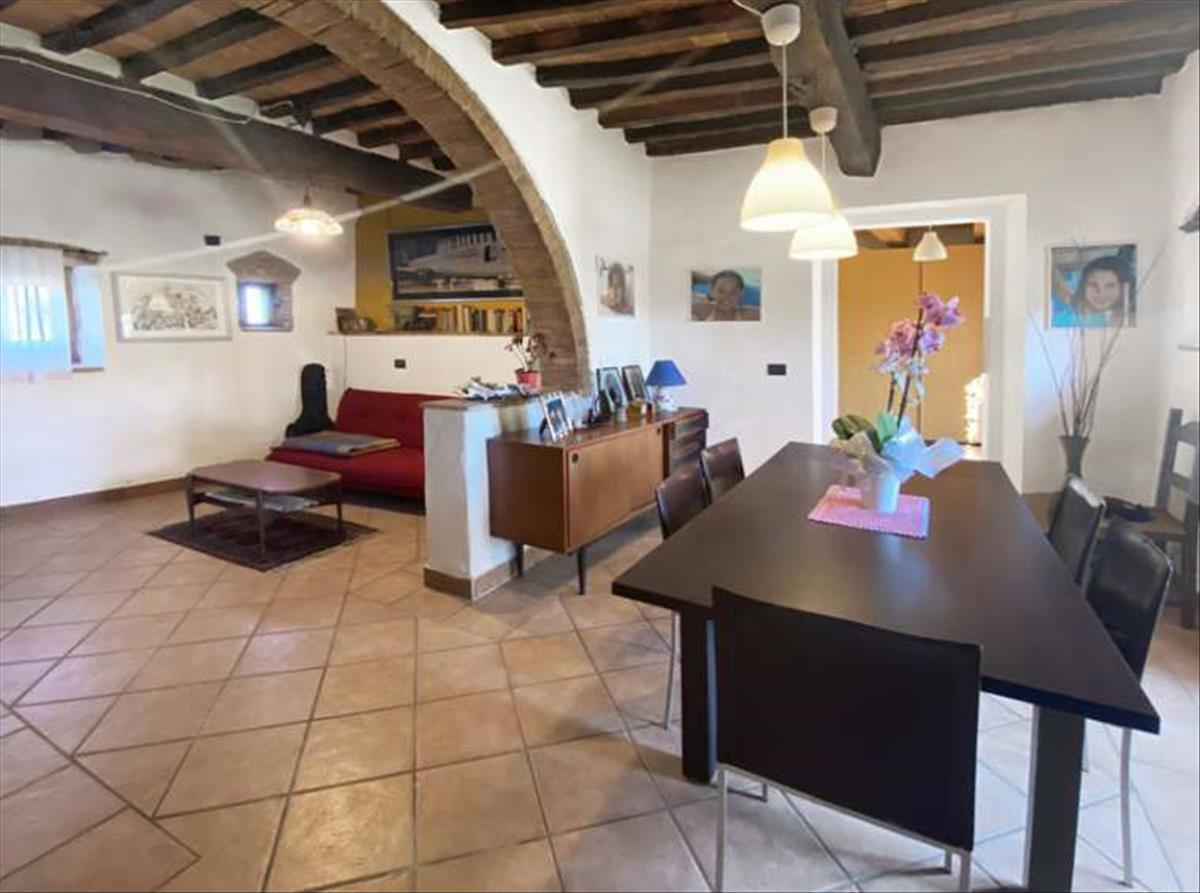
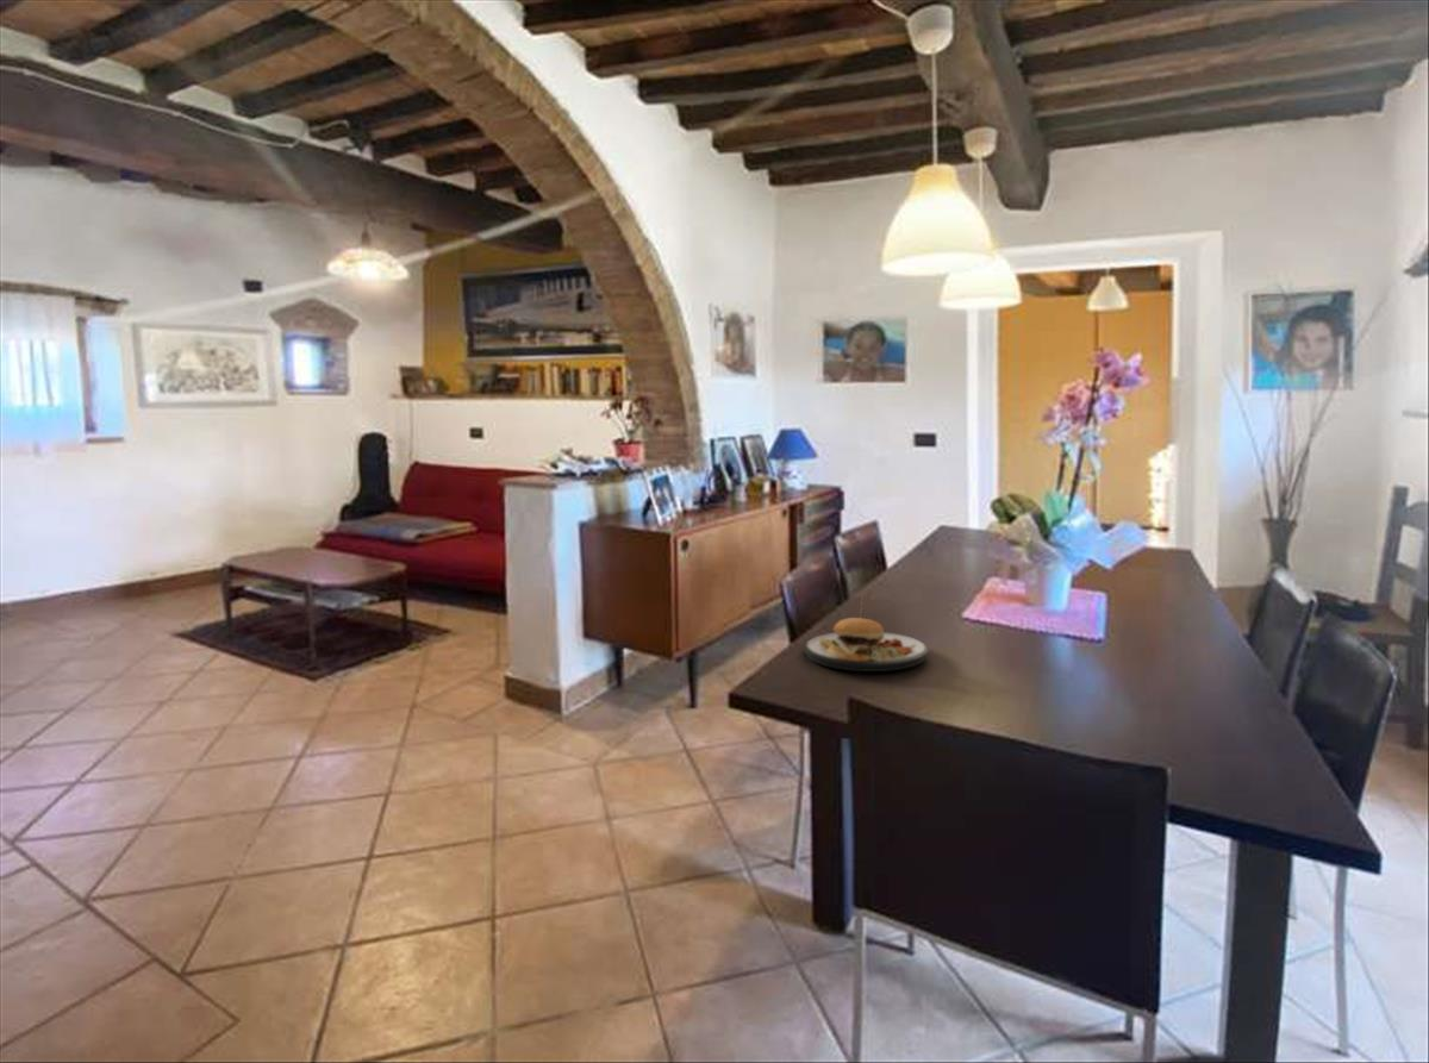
+ plate (865, 624)
